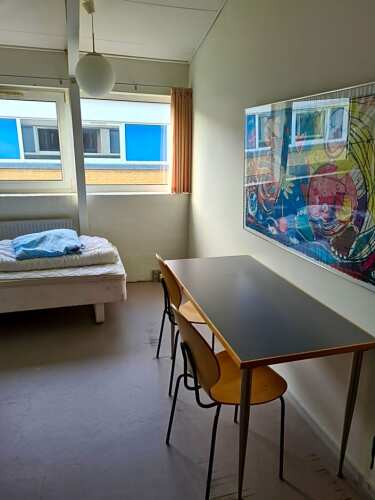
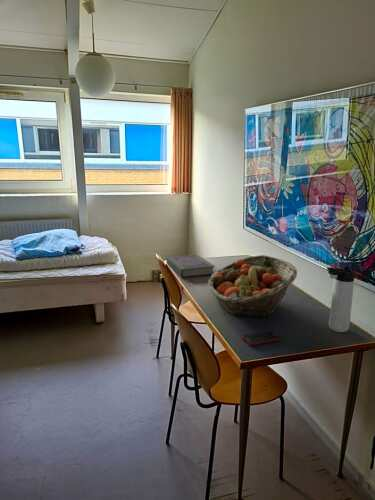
+ book (189, 265)
+ thermos bottle (337, 298)
+ fruit basket (250, 283)
+ cell phone (261, 337)
